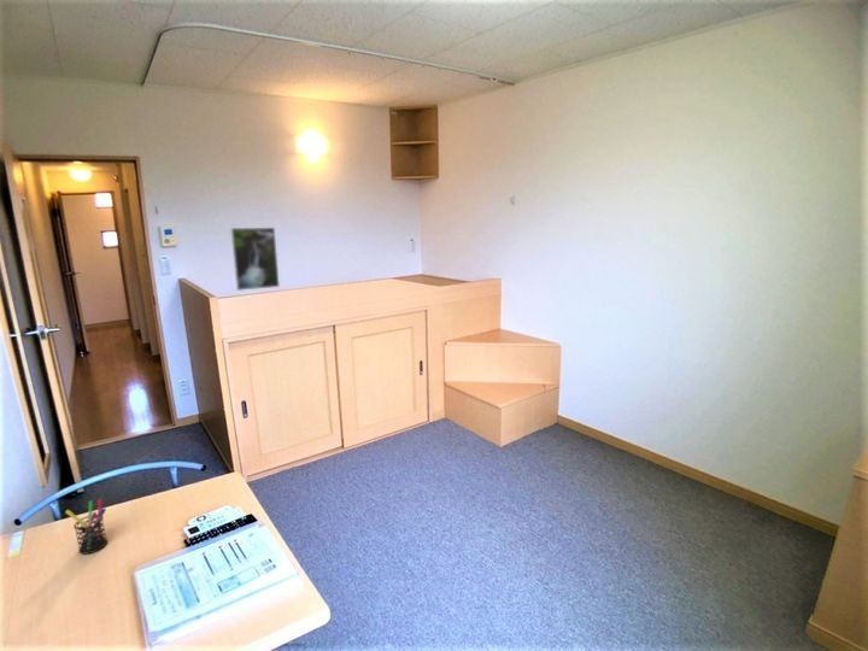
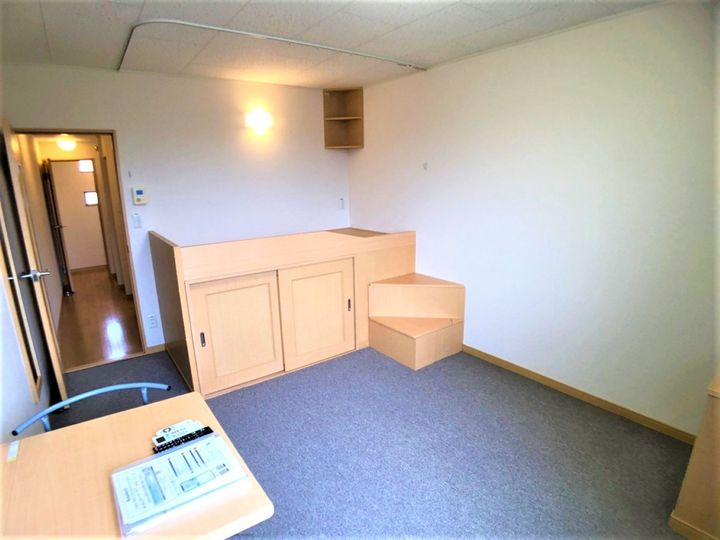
- pen holder (90, 522)
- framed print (256, 258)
